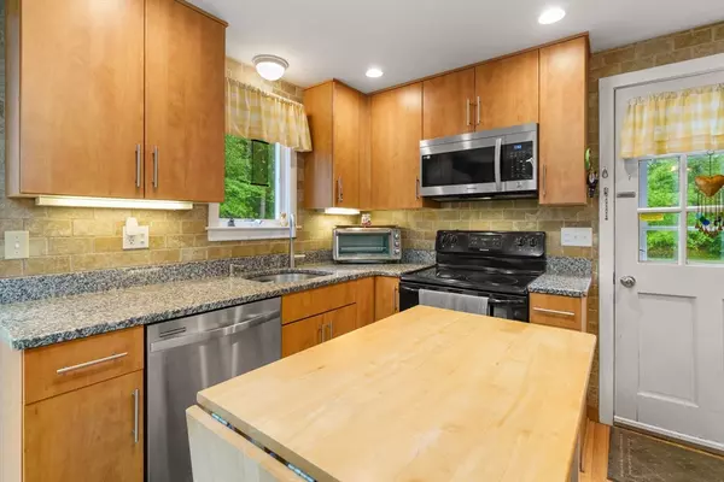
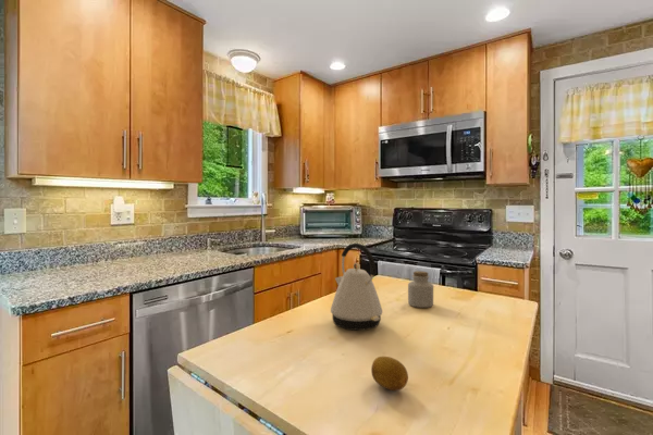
+ kettle (355, 283)
+ jar (420, 288)
+ fruit (389, 372)
